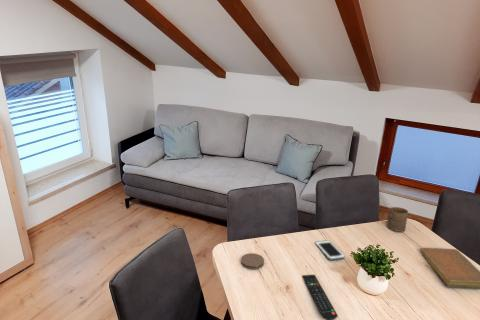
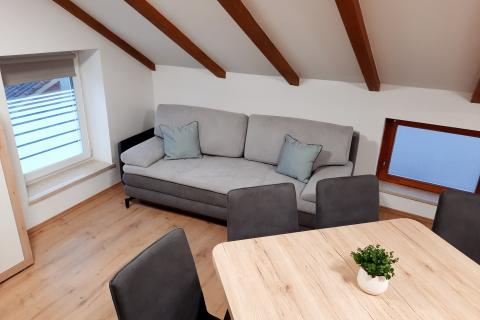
- coaster (252, 261)
- cell phone (329, 249)
- remote control (318, 295)
- notebook (453, 266)
- cup (397, 218)
